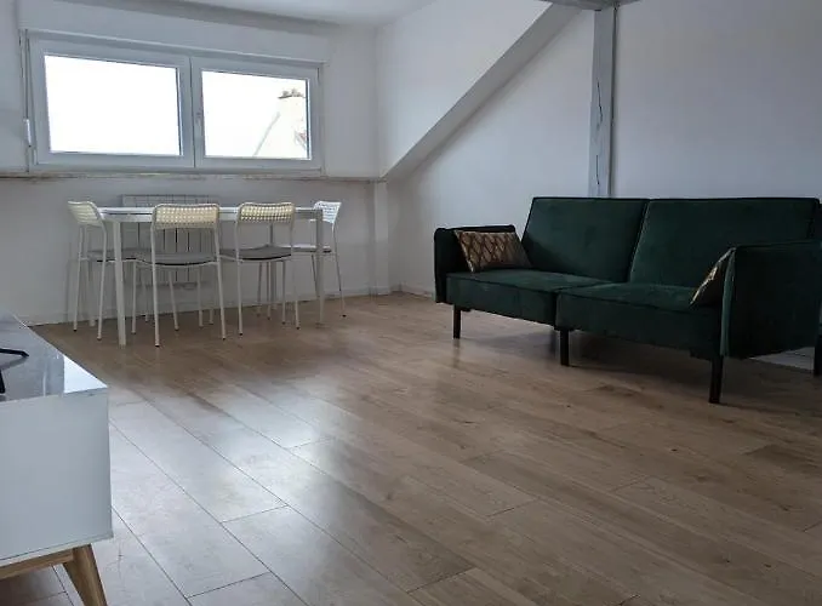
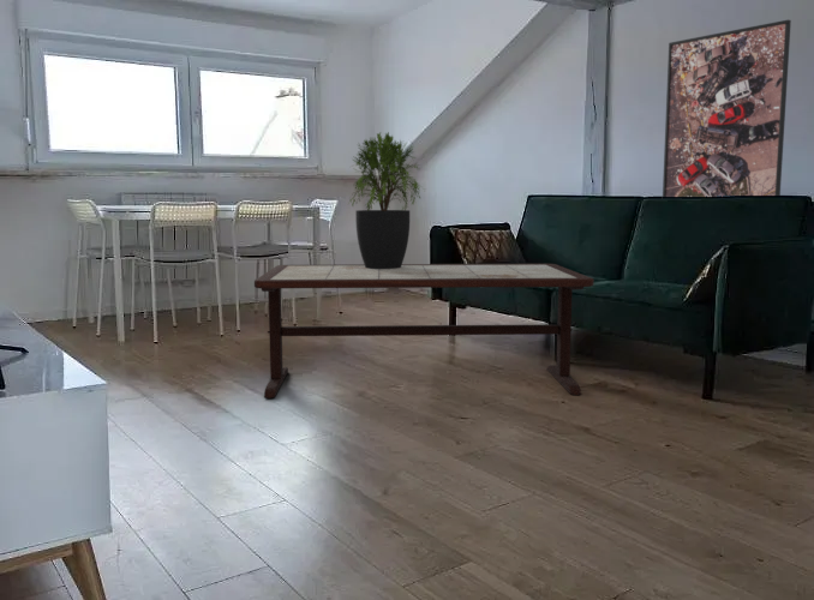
+ coffee table (420, 328)
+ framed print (720, 126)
+ potted plant (387, 199)
